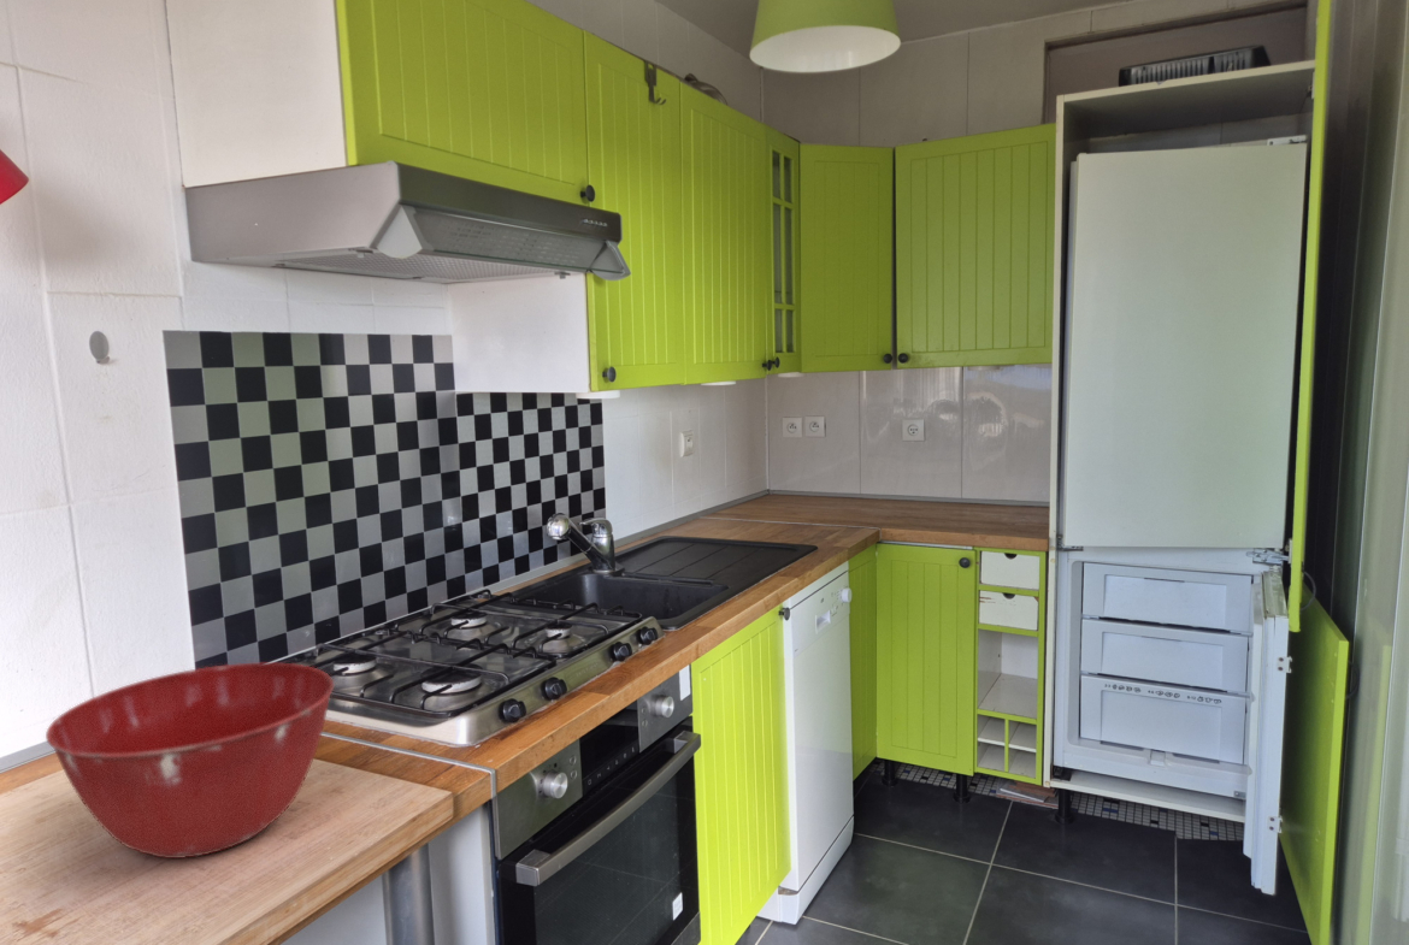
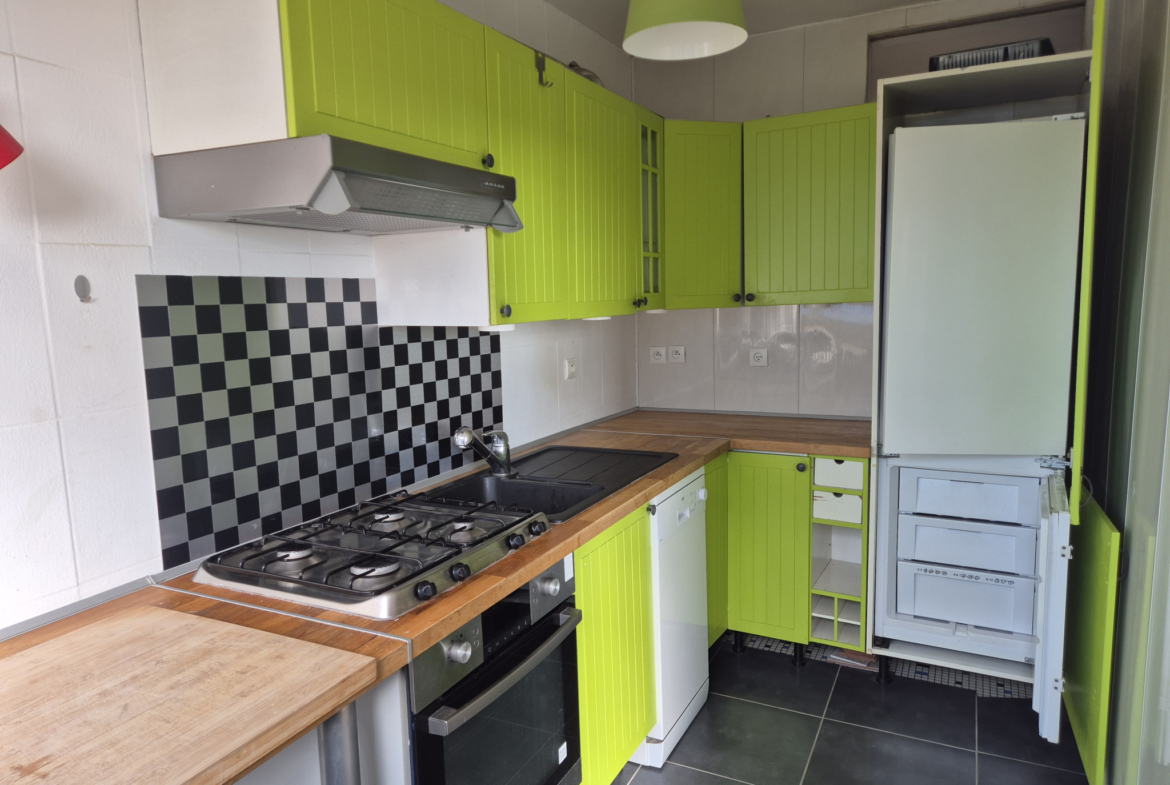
- mixing bowl (205, 764)
